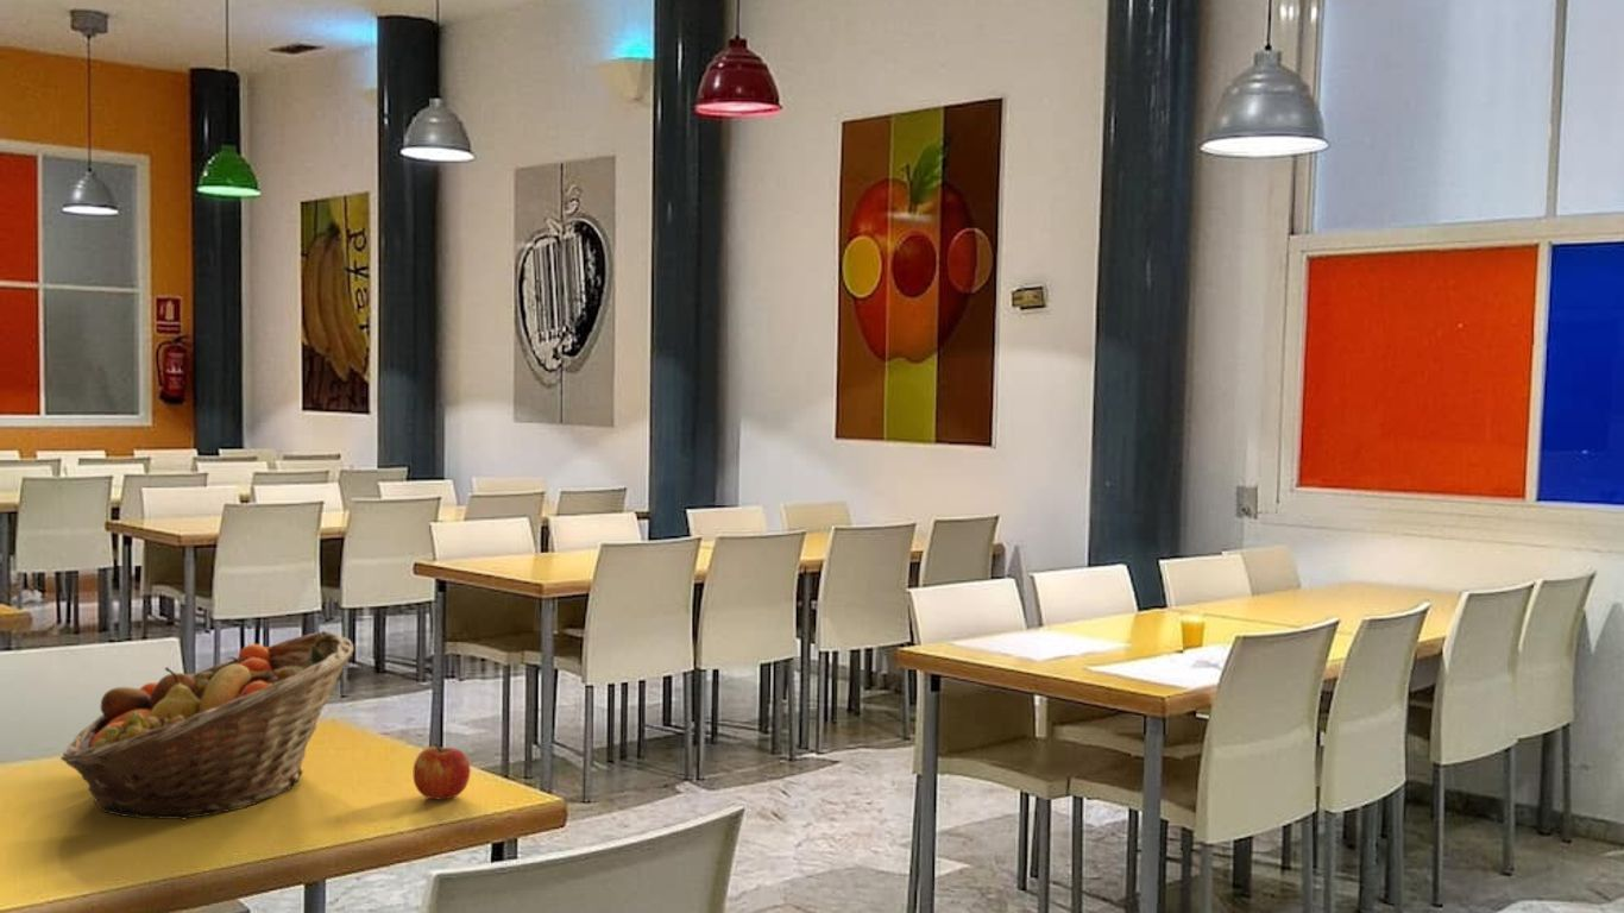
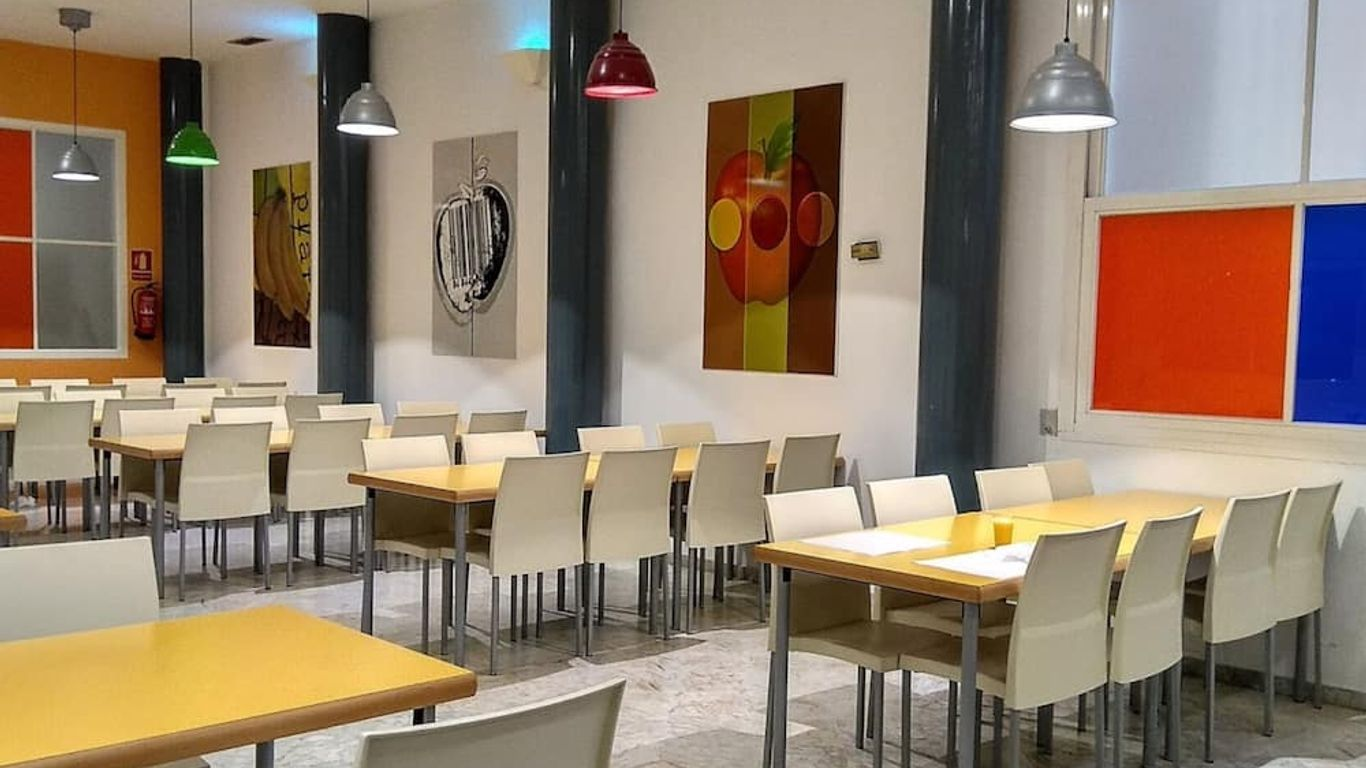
- fruit basket (215, 717)
- apple (441, 769)
